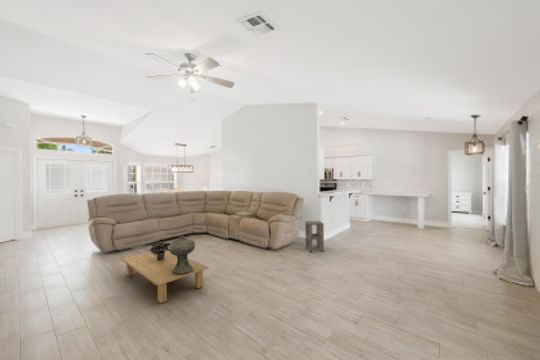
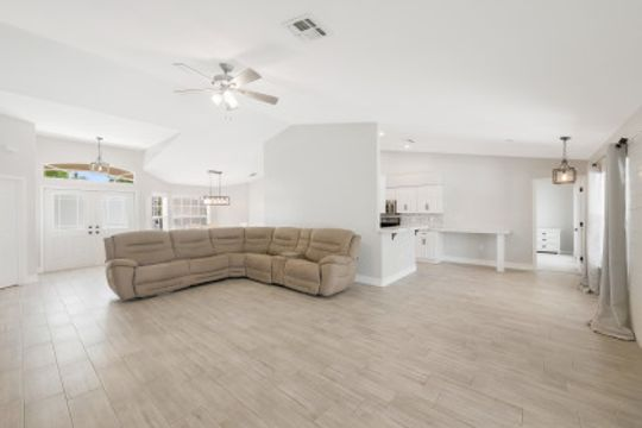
- vessel (182, 253)
- potted plant (161, 251)
- side table (314, 235)
- coffee table (162, 271)
